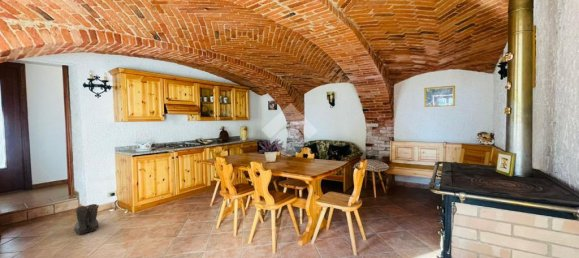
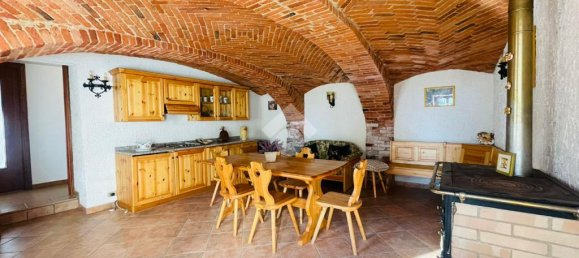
- boots (86, 216)
